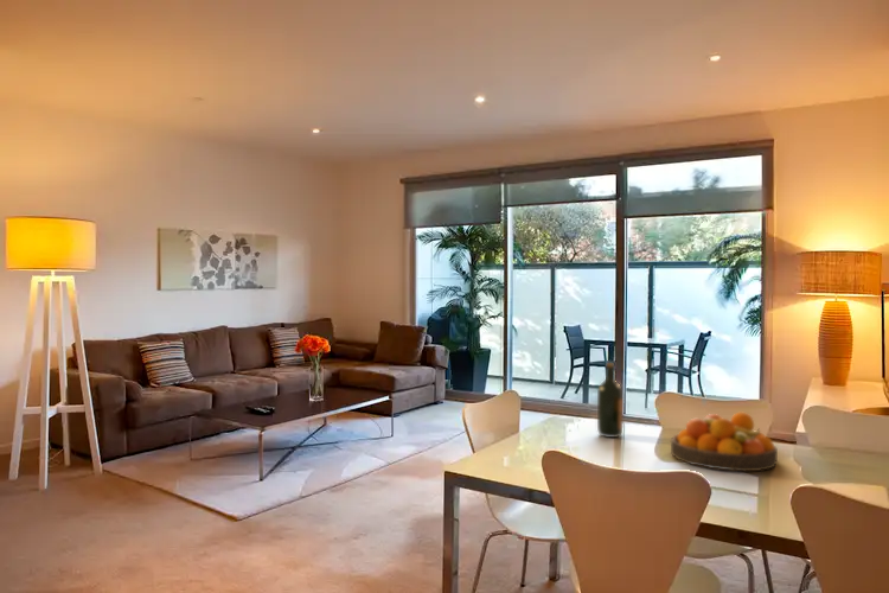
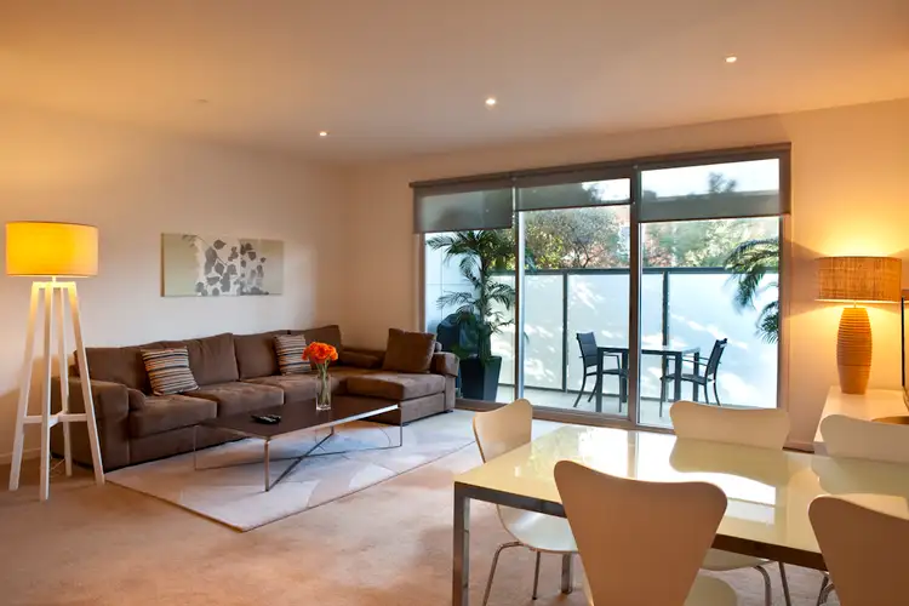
- wine bottle (609, 398)
- fruit bowl (722, 435)
